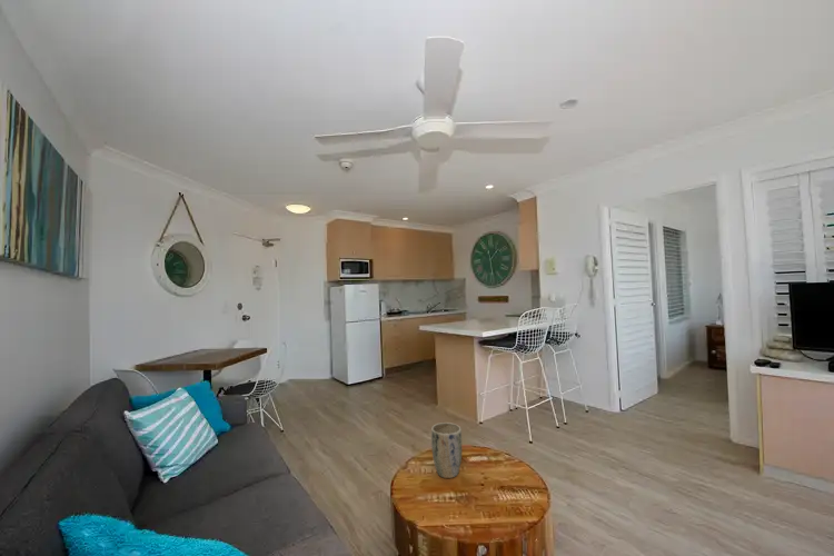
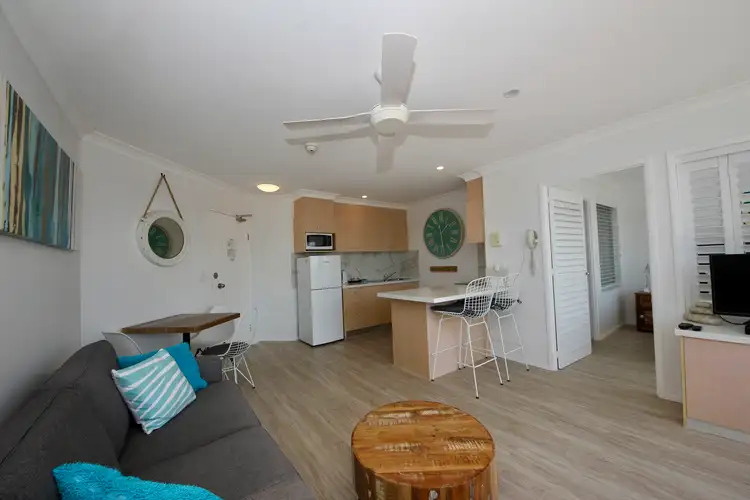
- plant pot (446, 449)
